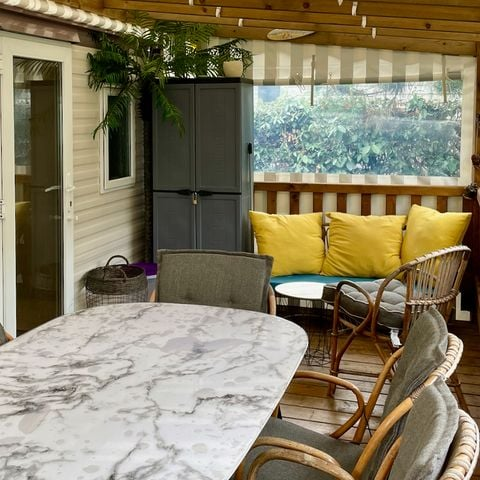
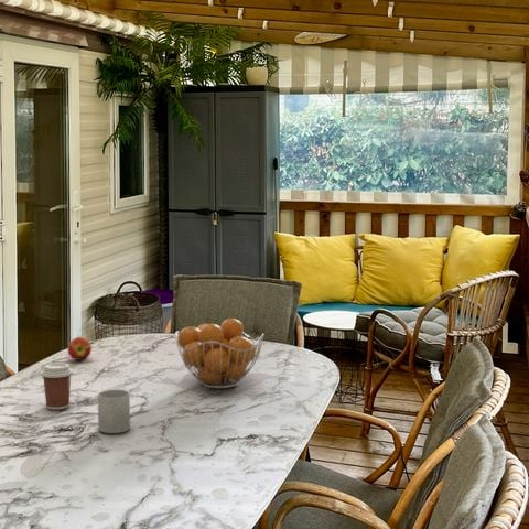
+ apple (79, 348)
+ fruit basket (219, 352)
+ mug (115, 409)
+ coffee cup (57, 386)
